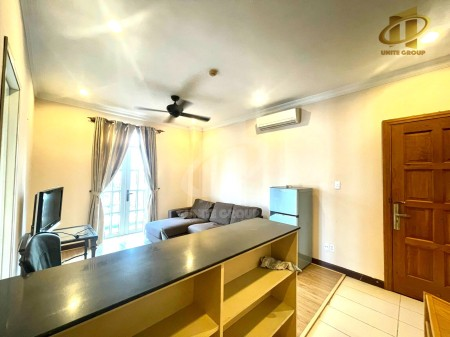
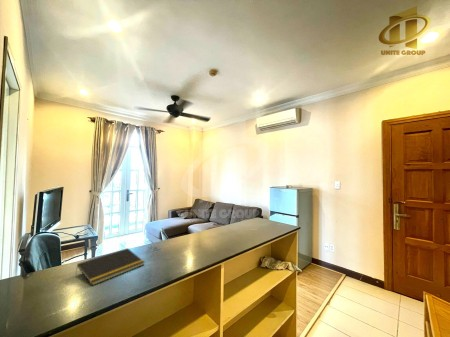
+ notepad (112, 264)
